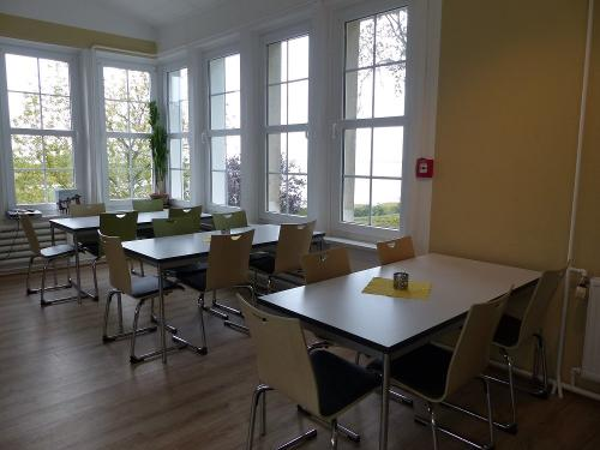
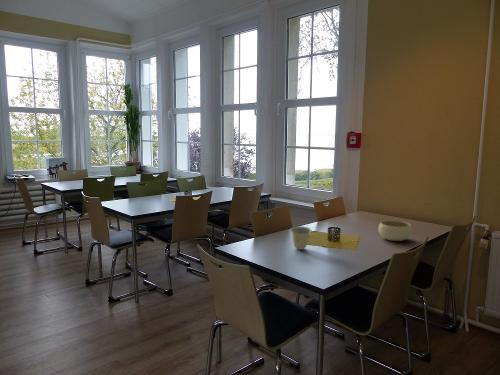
+ bowl (394, 231)
+ cup (300, 238)
